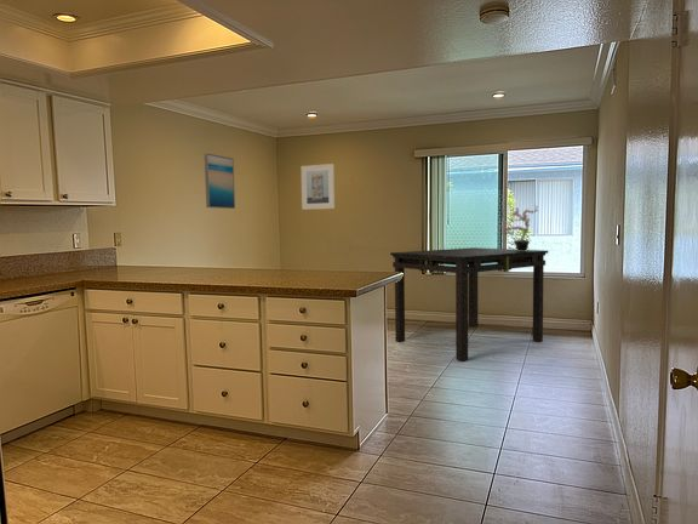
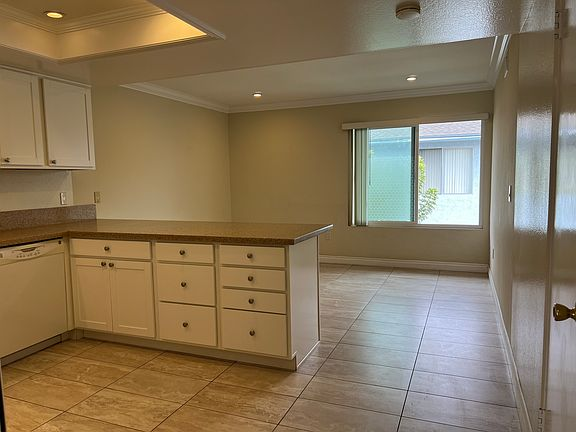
- wall art (219, 182)
- dining table (467, 296)
- potted plant (516, 227)
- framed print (317, 187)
